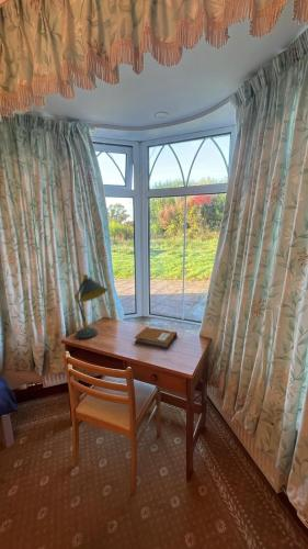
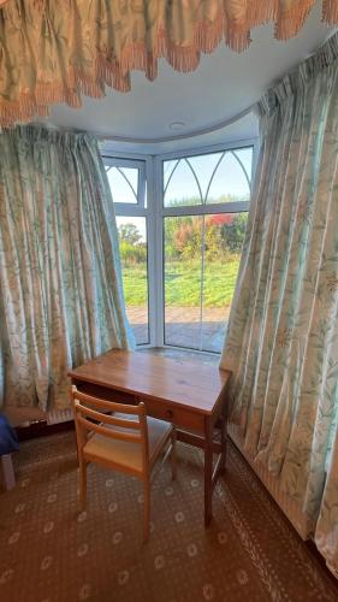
- desk lamp (85, 301)
- notebook (157, 336)
